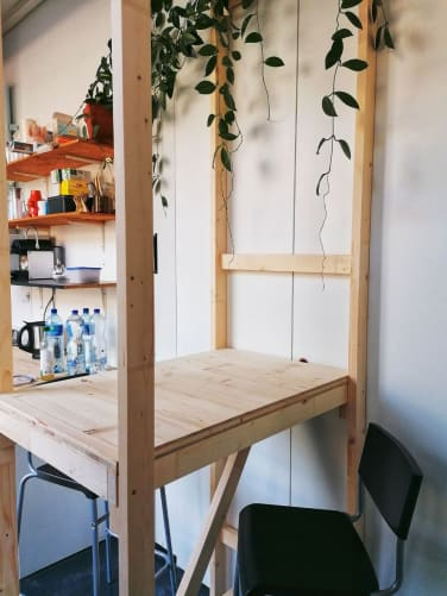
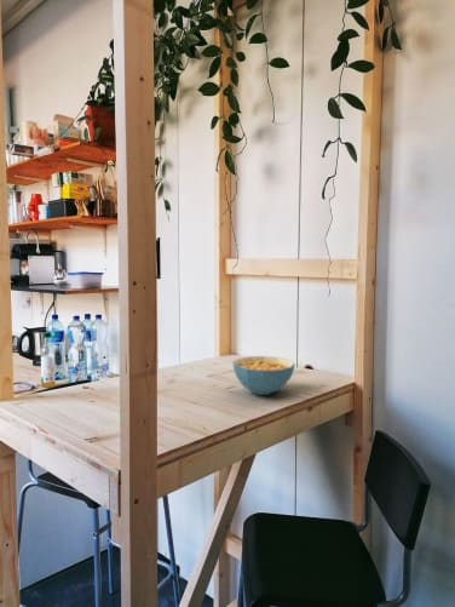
+ cereal bowl (263, 377)
